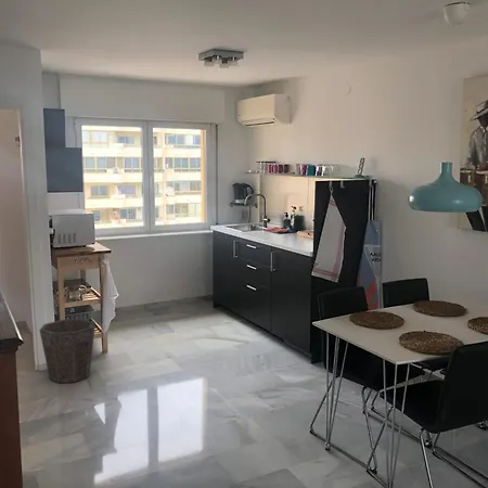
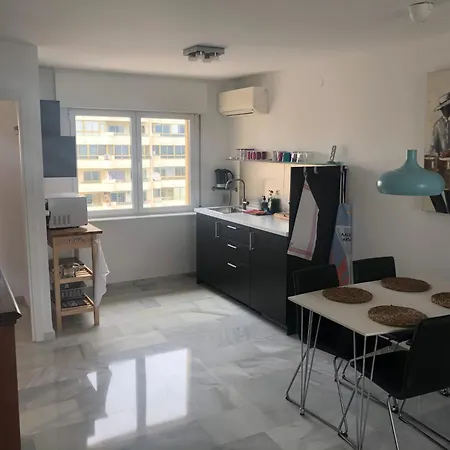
- waste bin (68, 350)
